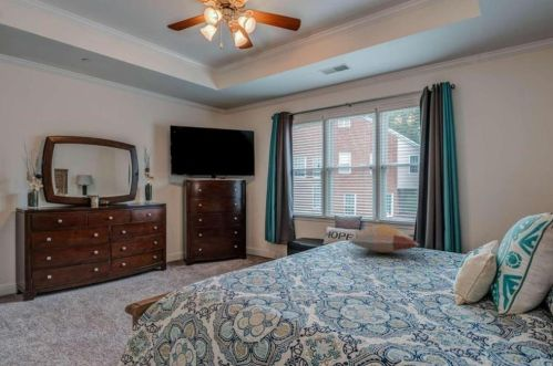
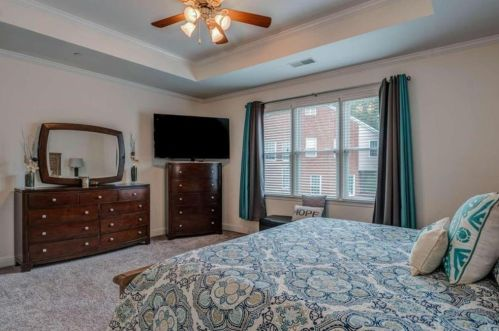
- decorative pillow (383, 238)
